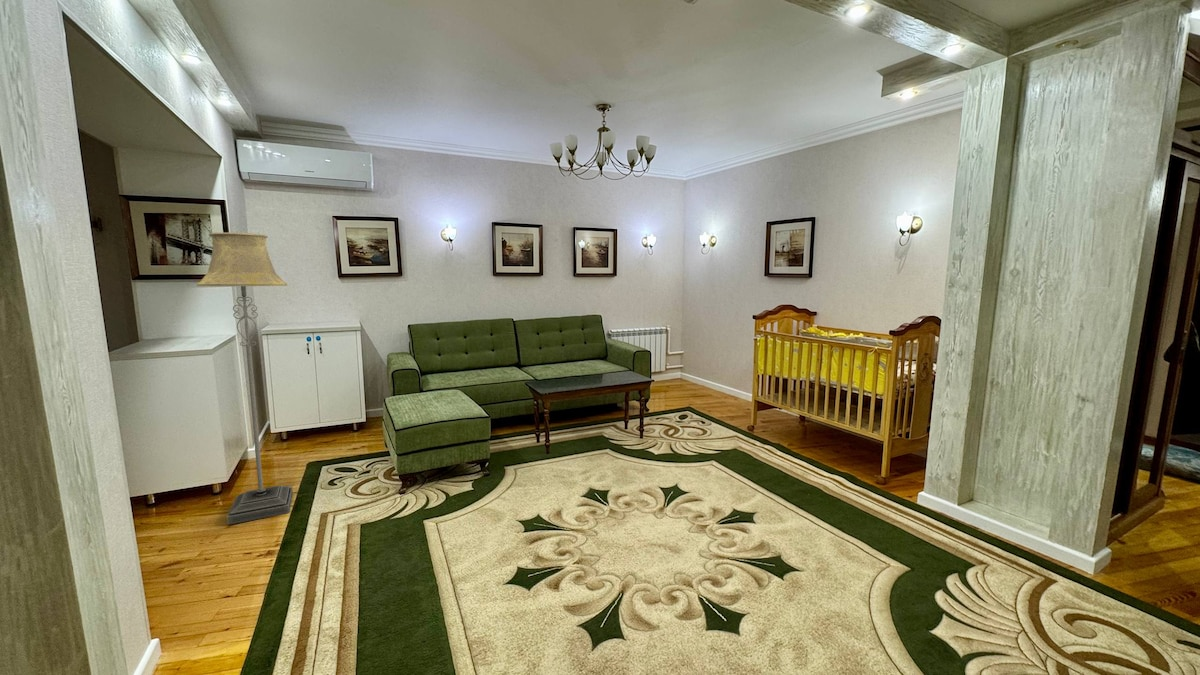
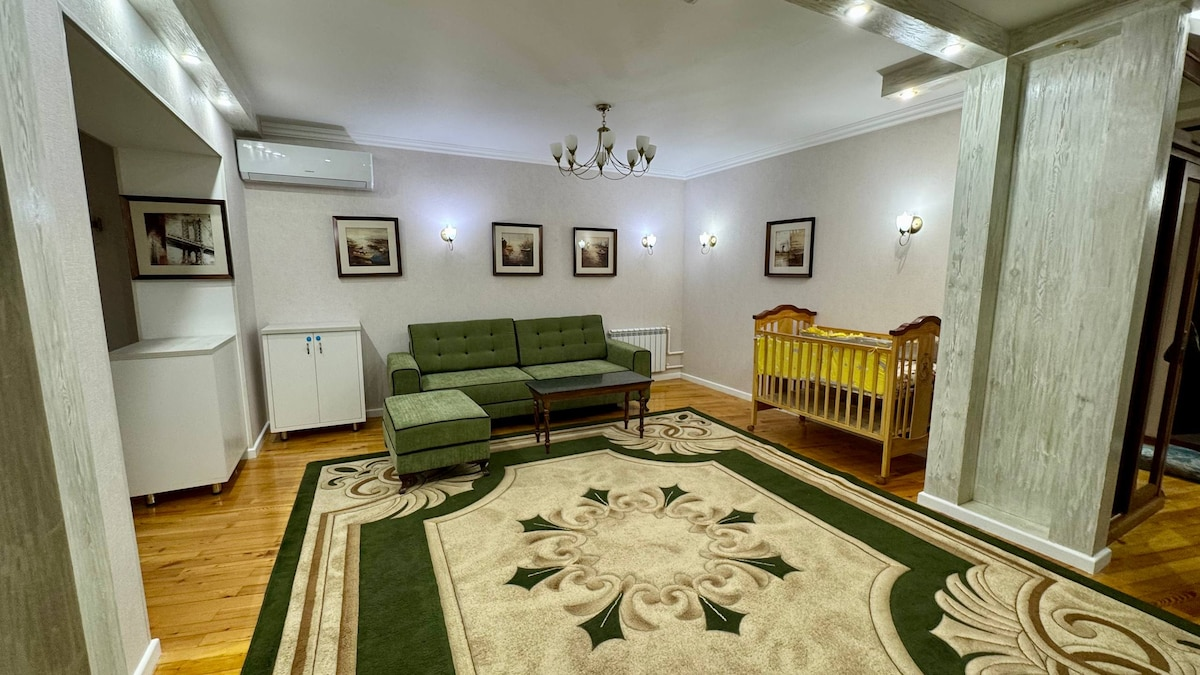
- floor lamp (251, 376)
